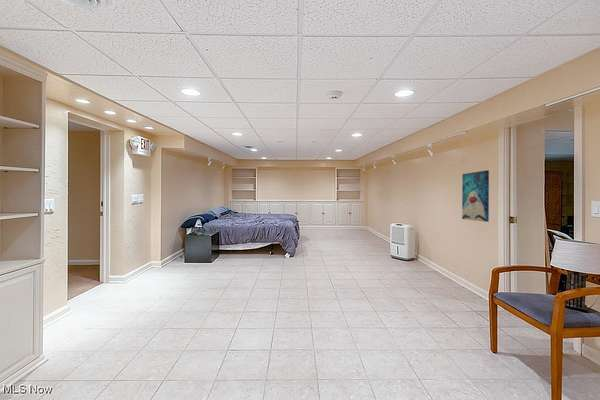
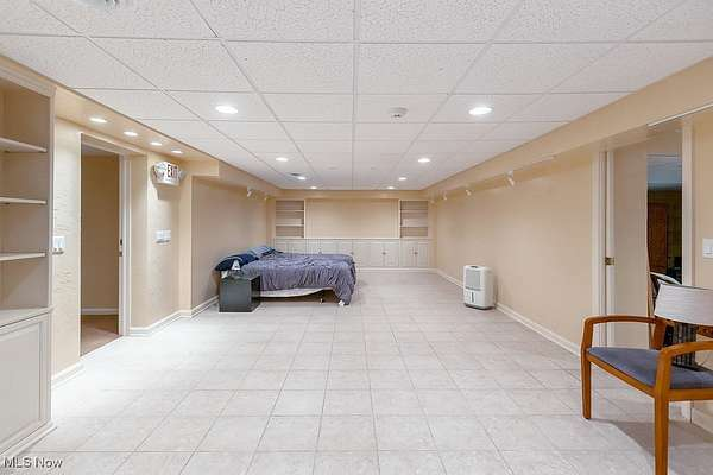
- wall art (474, 196)
